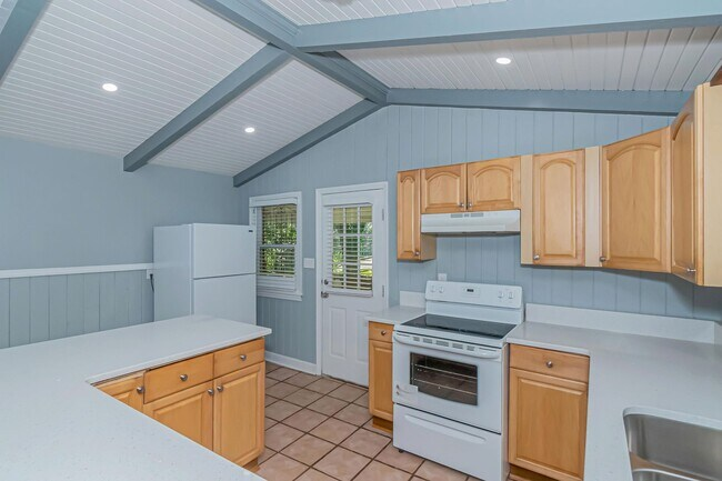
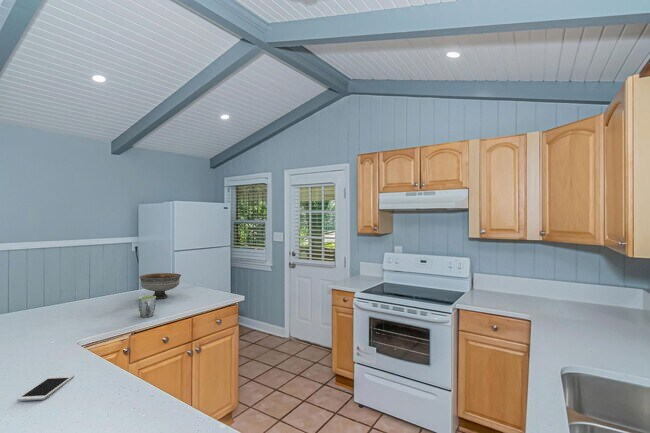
+ cell phone (47, 387)
+ mug (147, 306)
+ bowl (160, 286)
